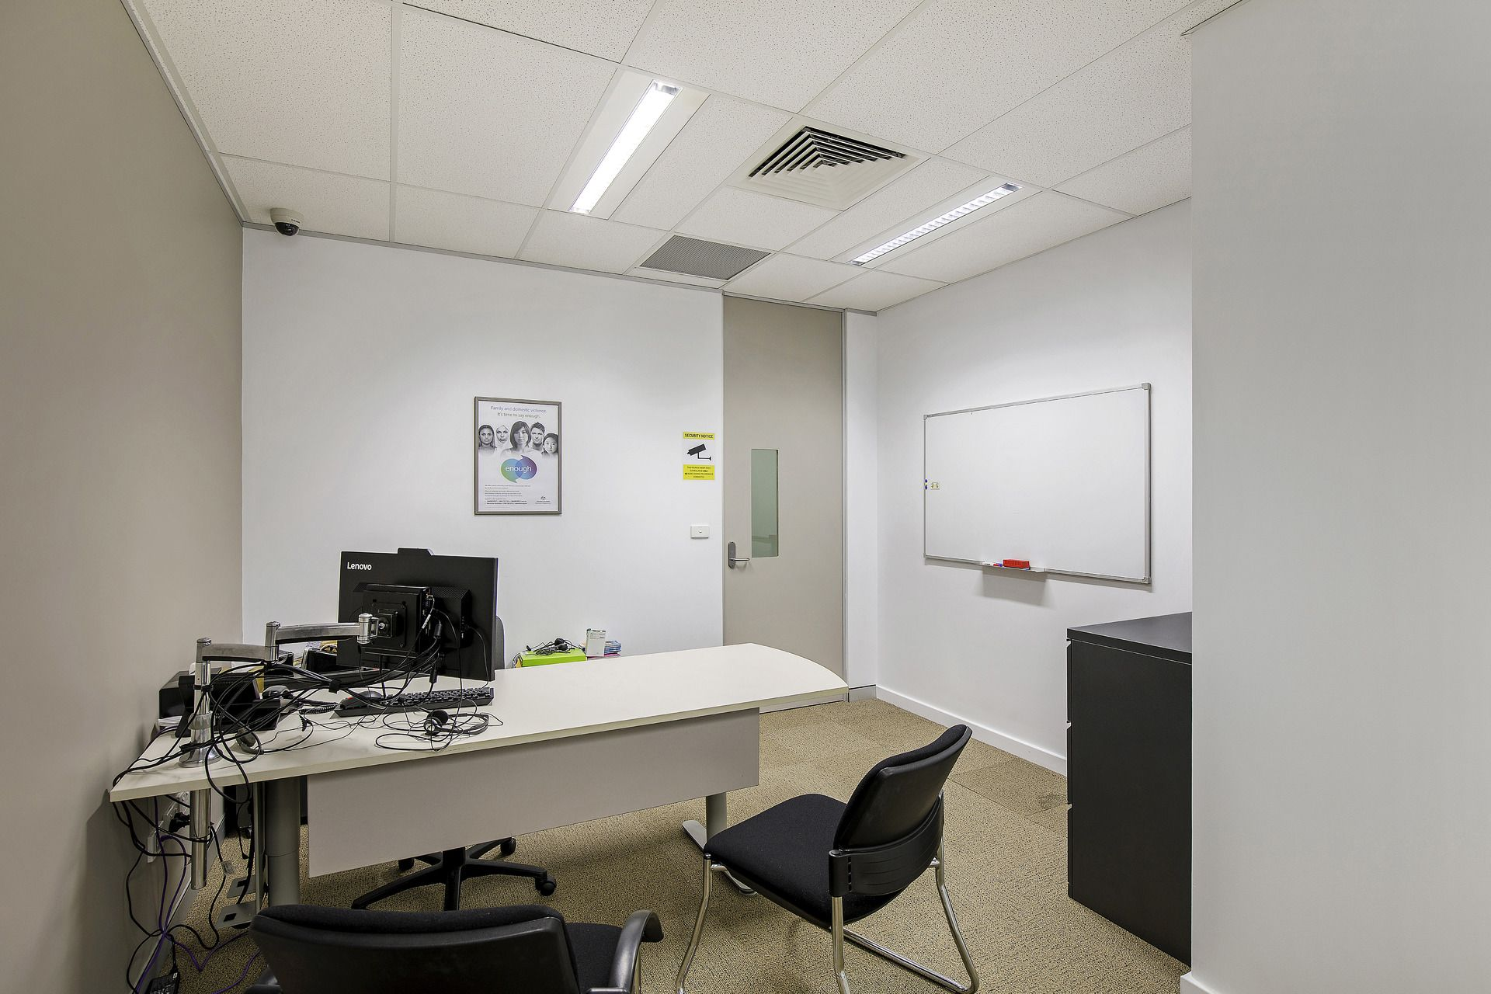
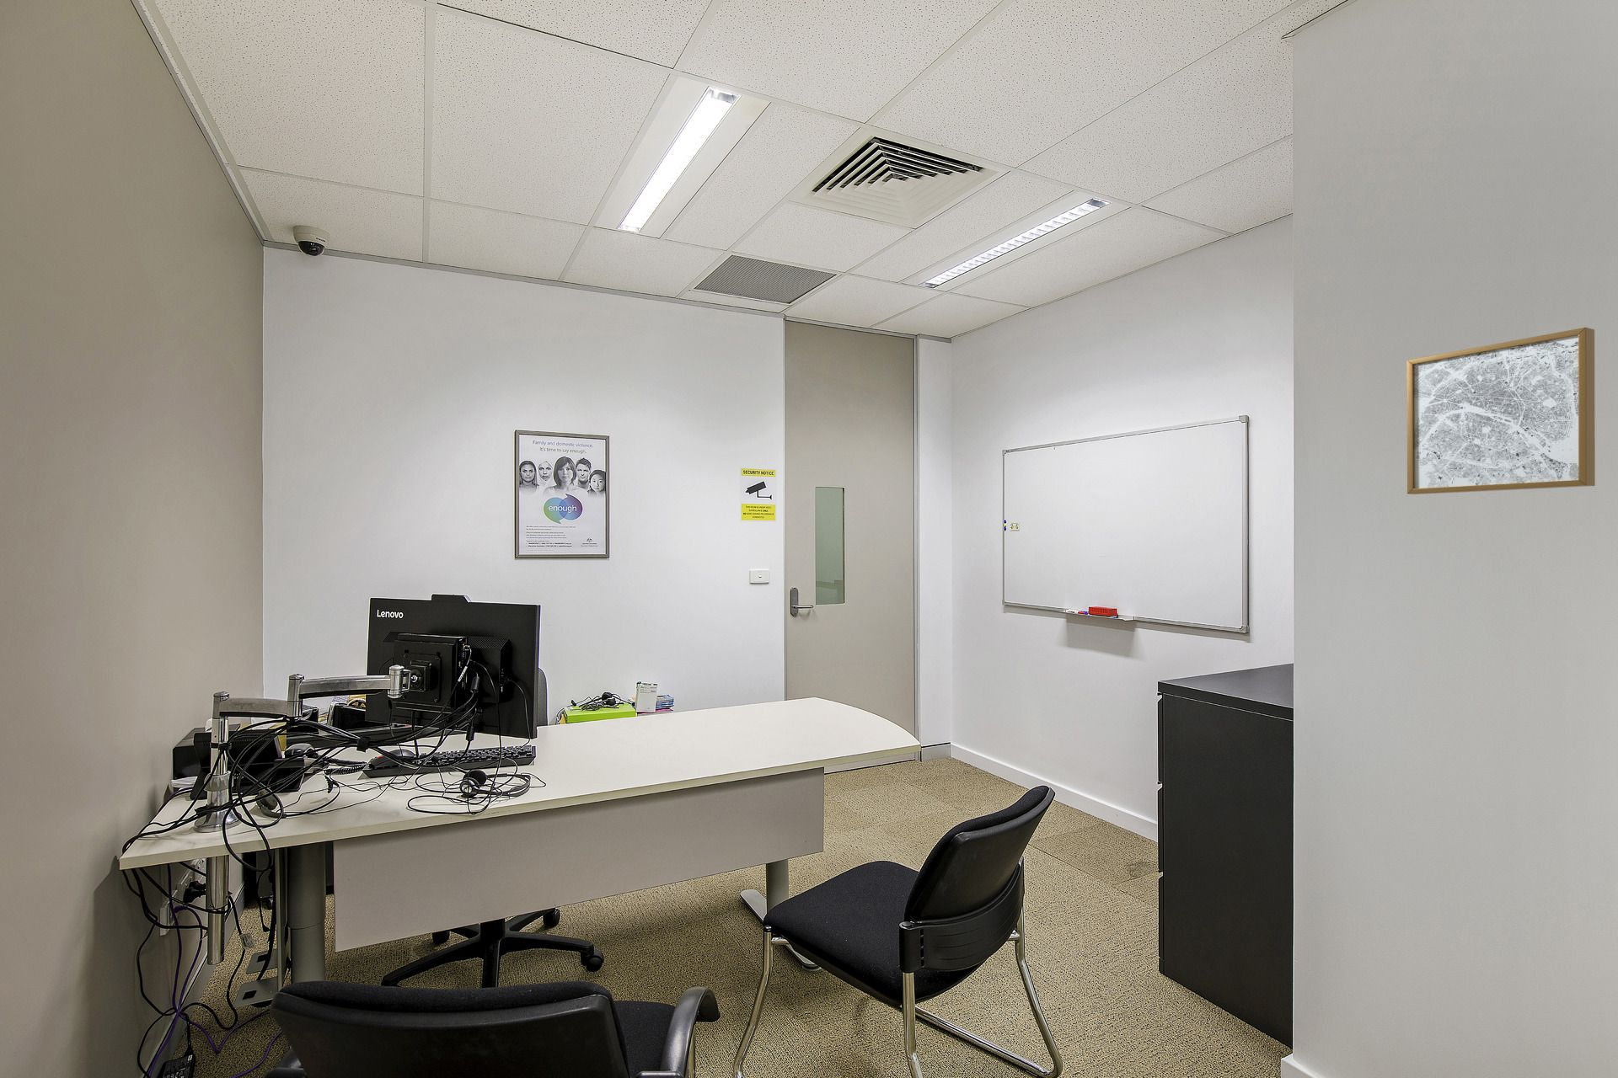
+ wall art (1493, 417)
